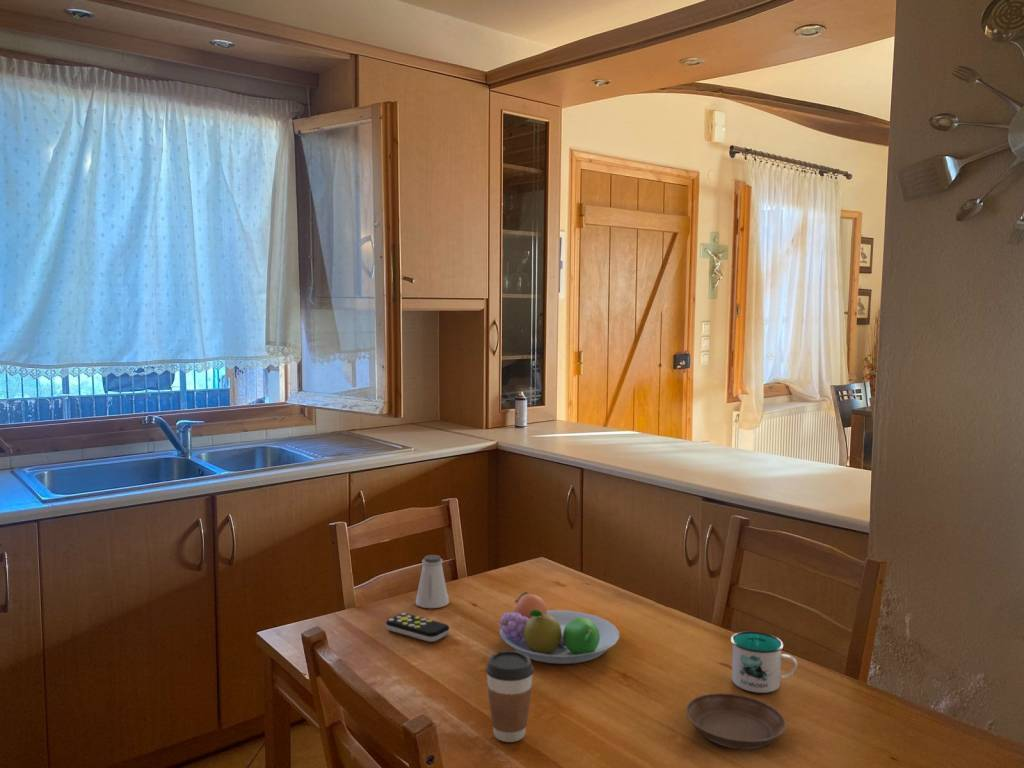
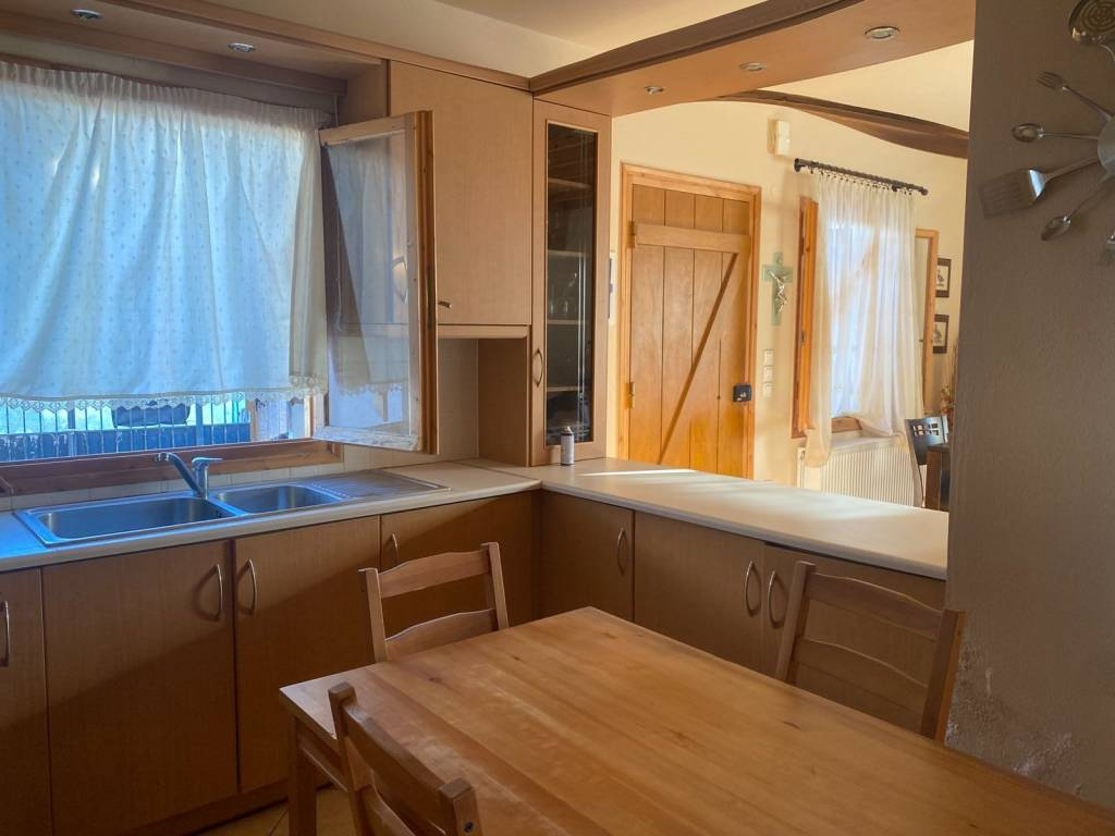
- coffee cup (509, 697)
- fruit bowl (559, 622)
- saltshaker (432, 579)
- mug (763, 663)
- saucer (734, 723)
- remote control (417, 626)
